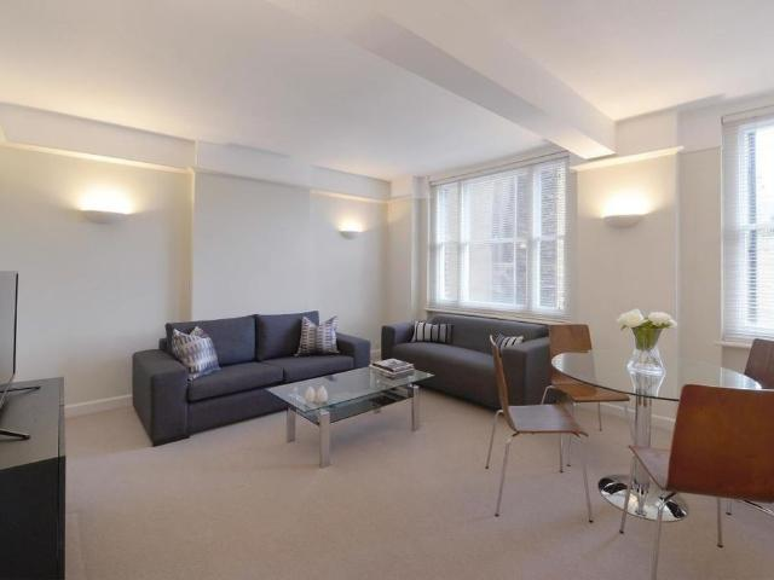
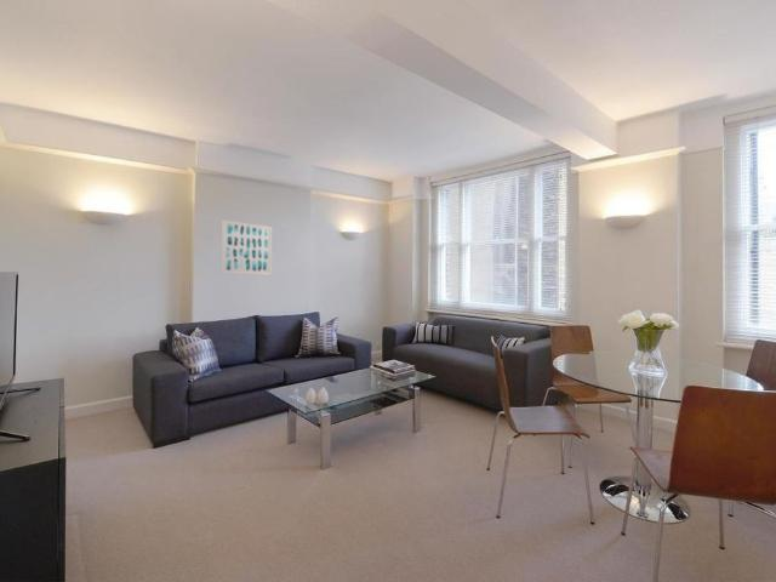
+ wall art (247, 249)
